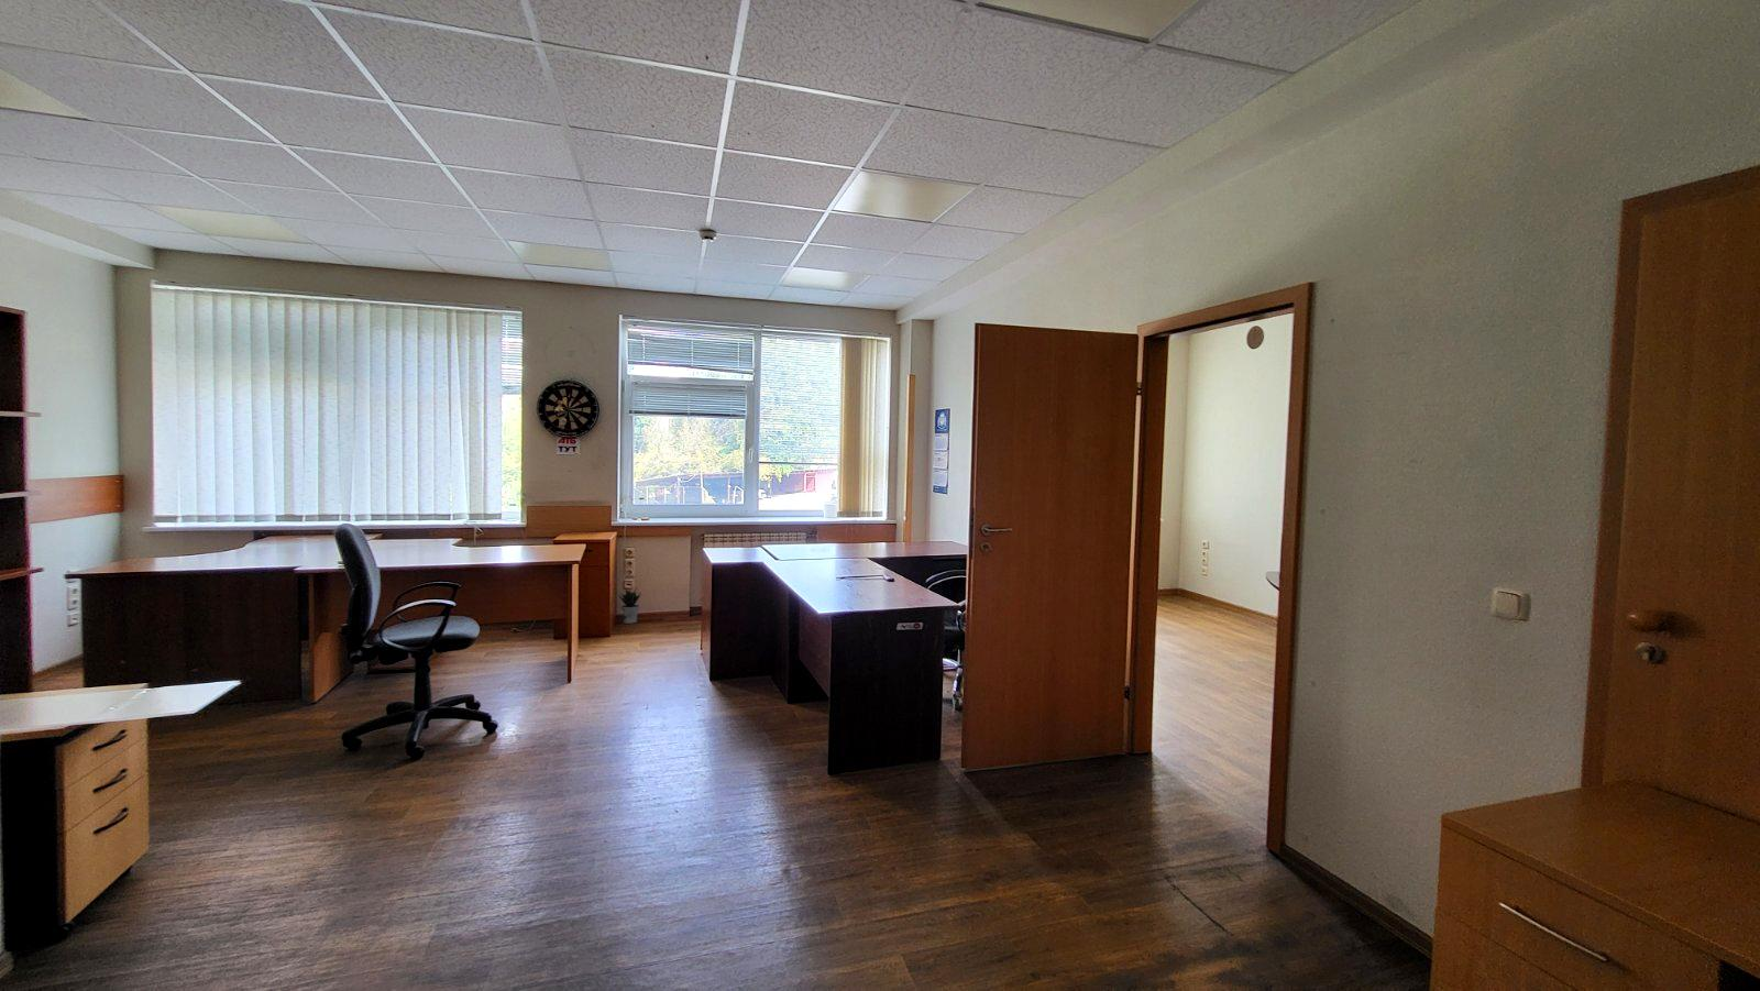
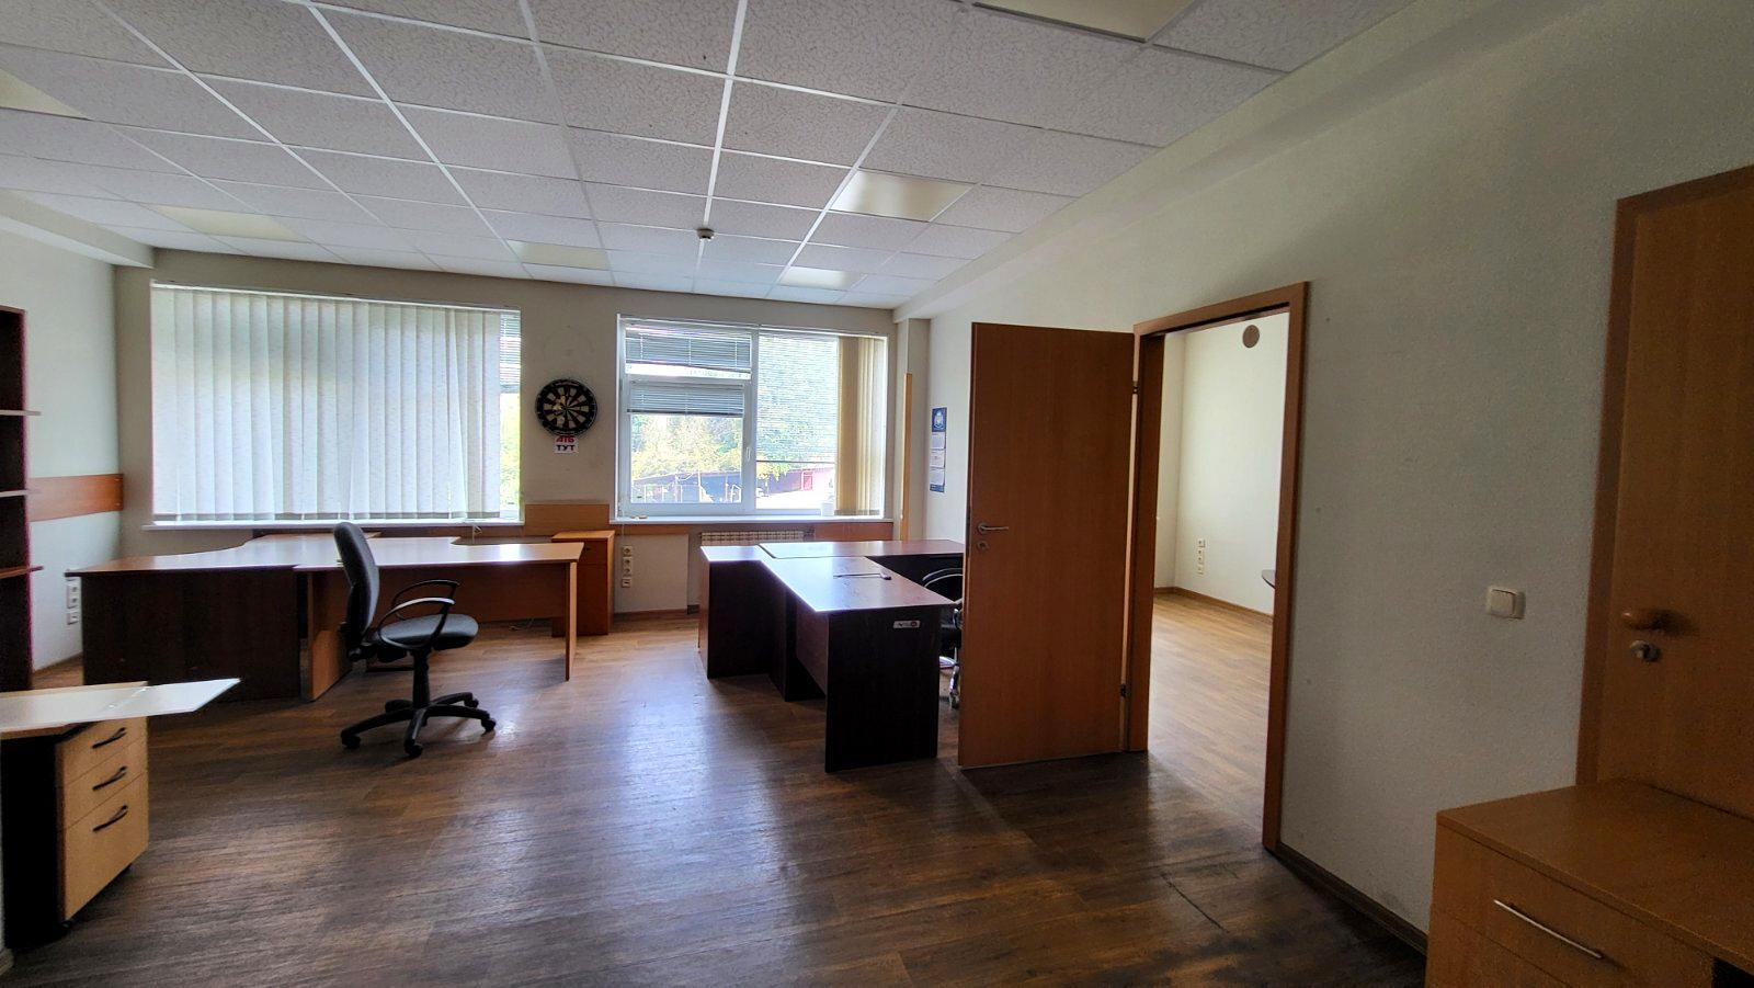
- potted plant (629, 604)
